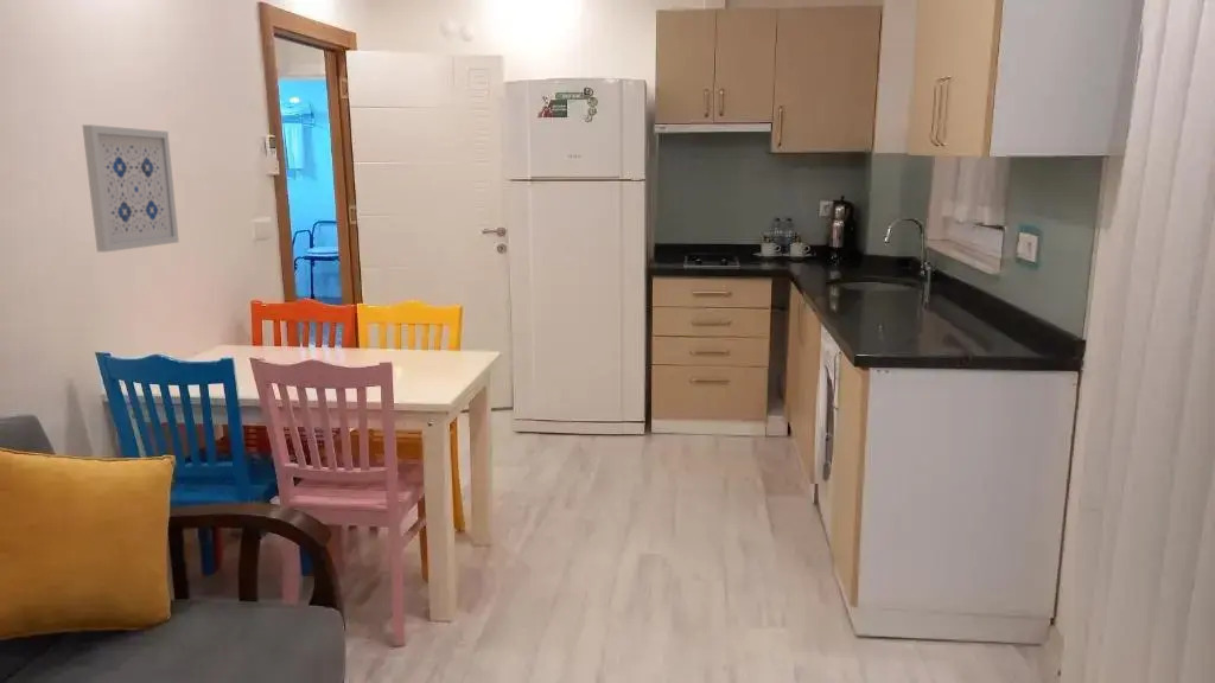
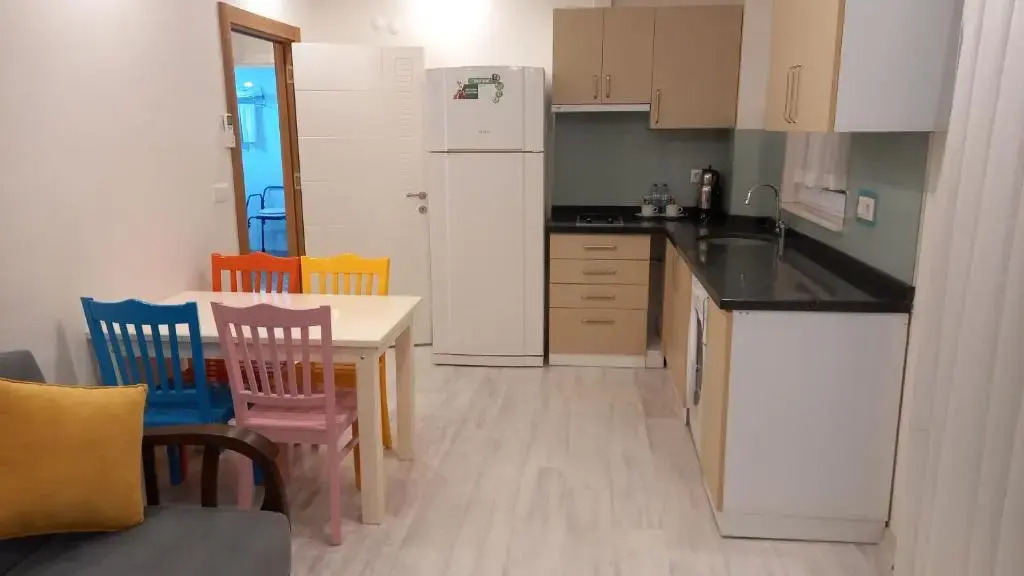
- wall art (134, 187)
